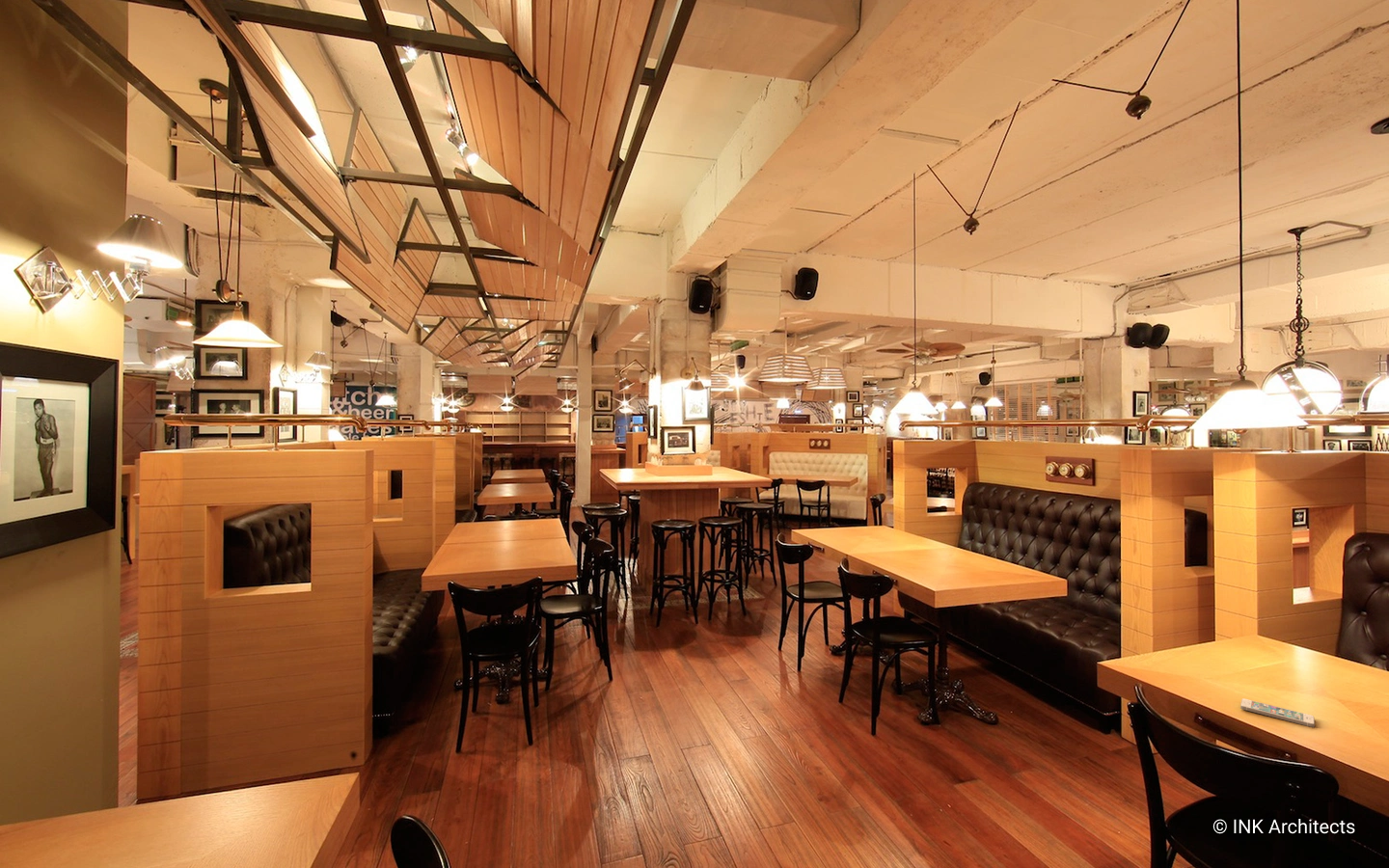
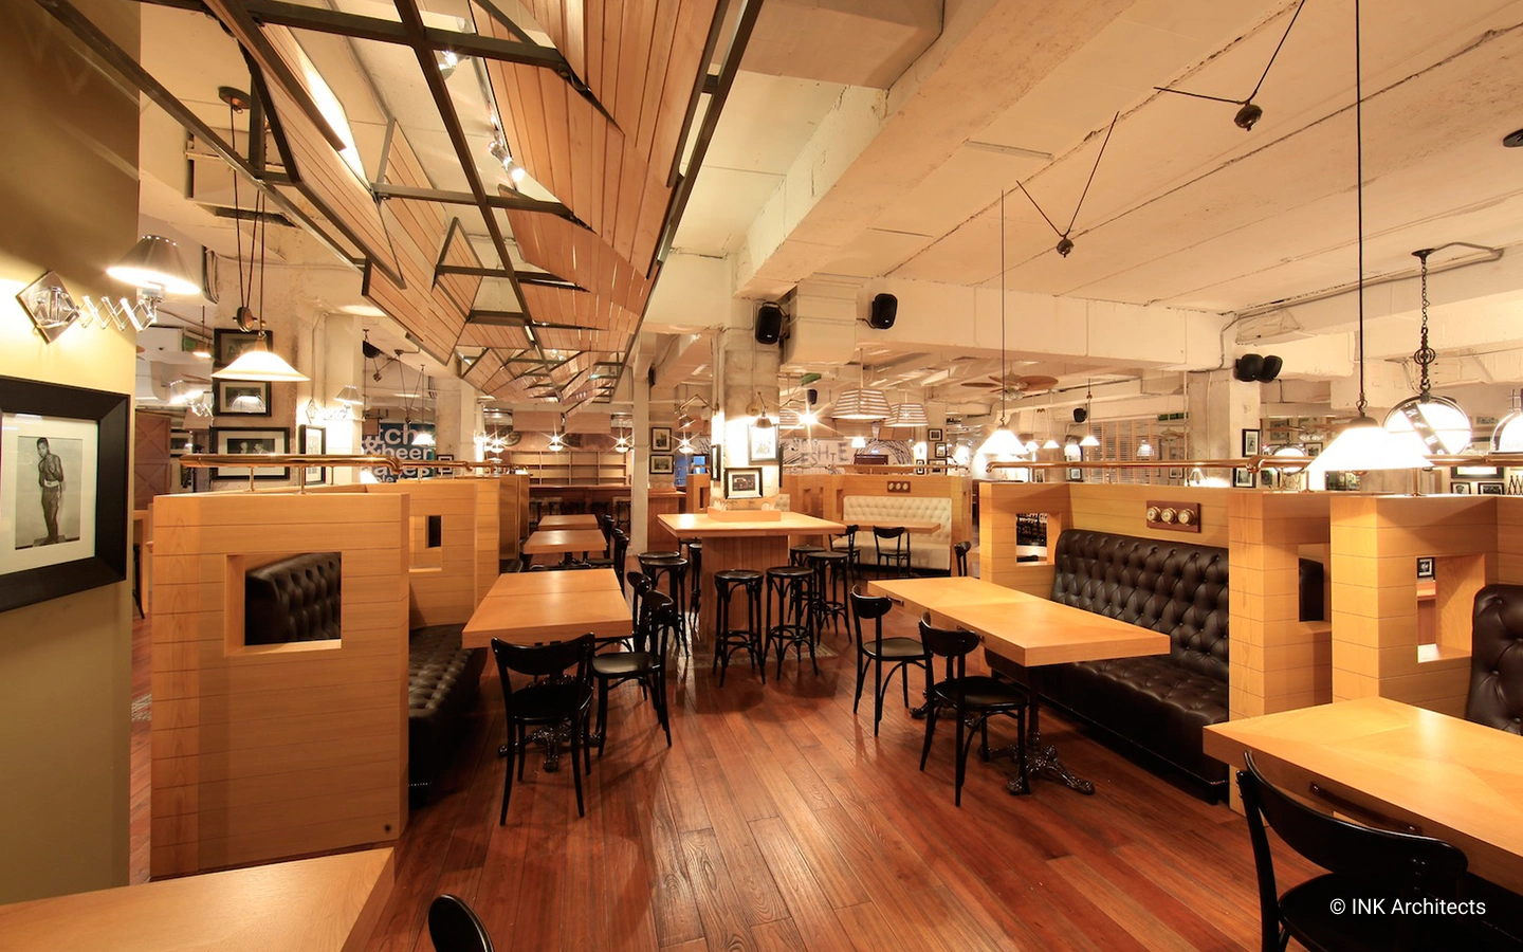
- smartphone (1276, 712)
